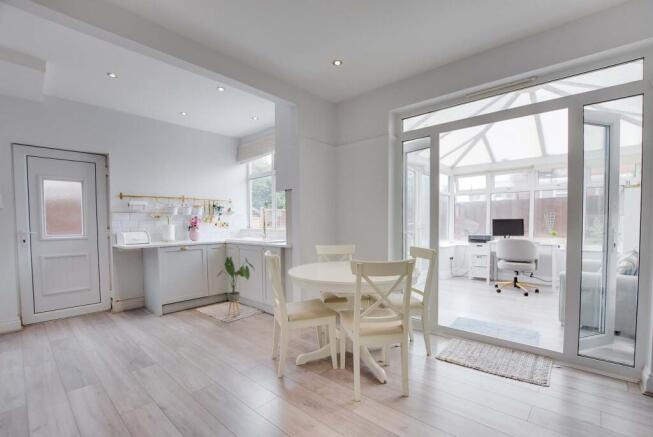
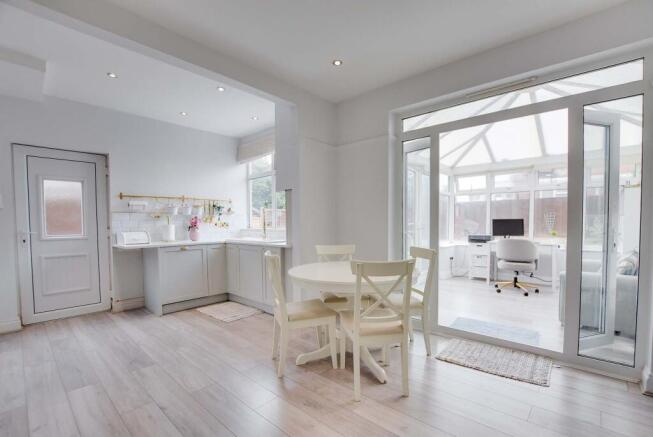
- house plant (236, 287)
